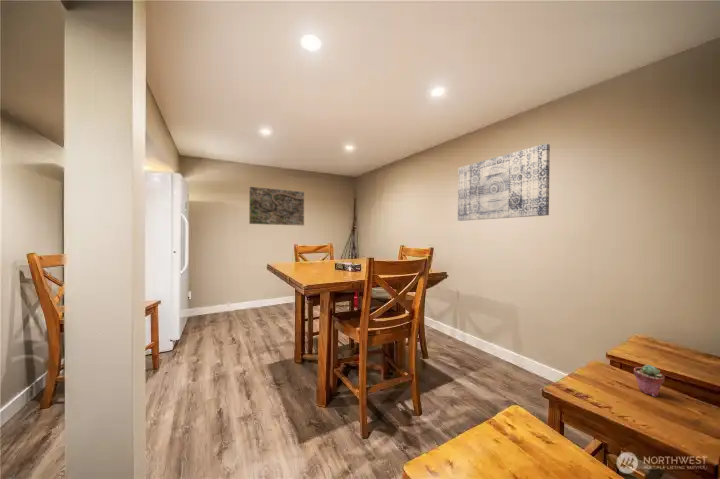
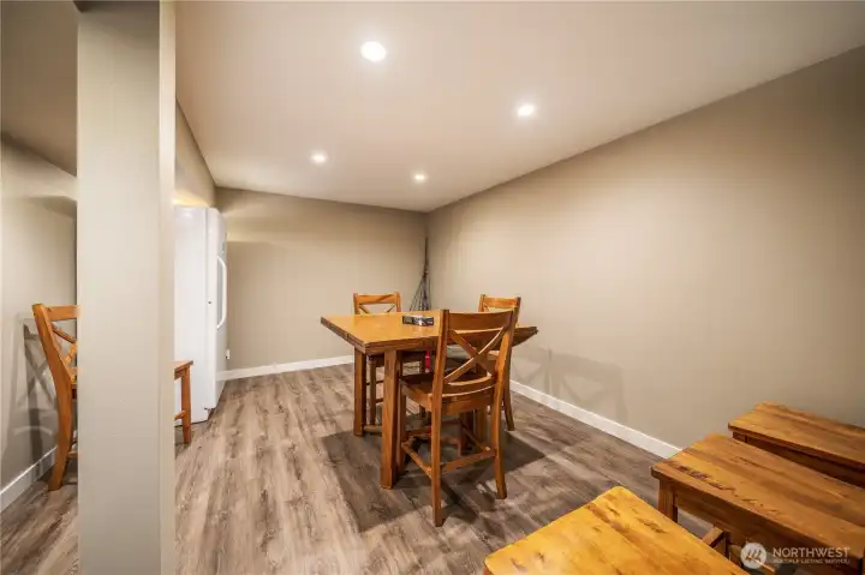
- potted succulent (648, 378)
- wall art (497, 188)
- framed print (278, 207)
